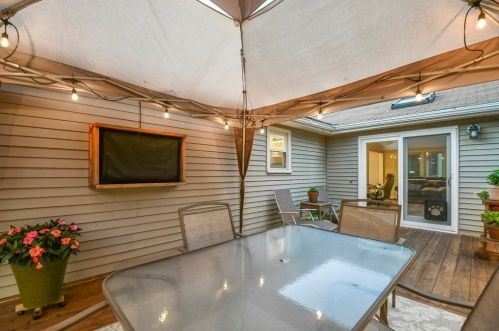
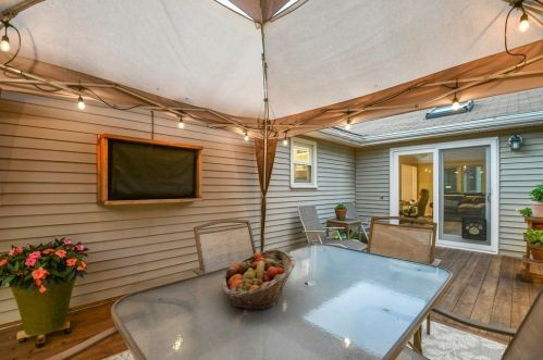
+ fruit basket (258, 275)
